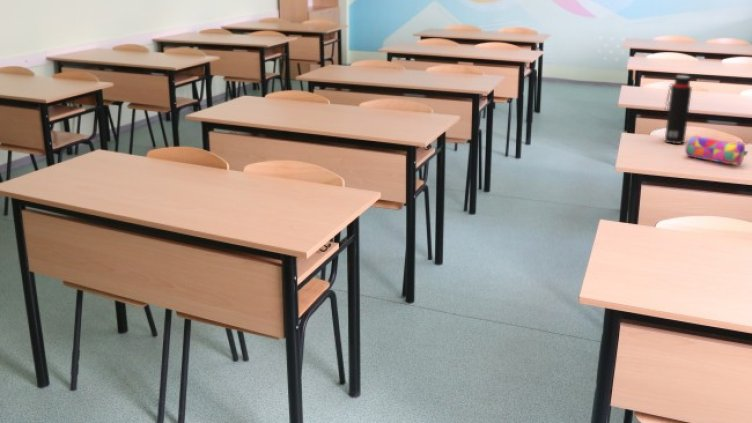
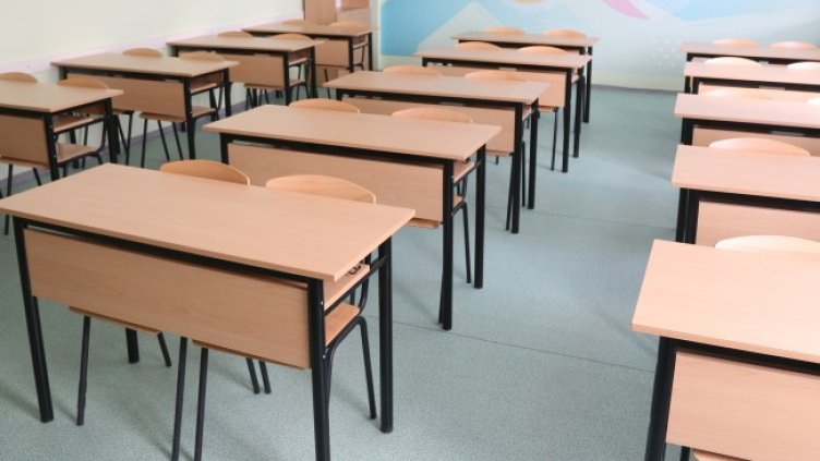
- pencil case (716, 149)
- water bottle (676, 109)
